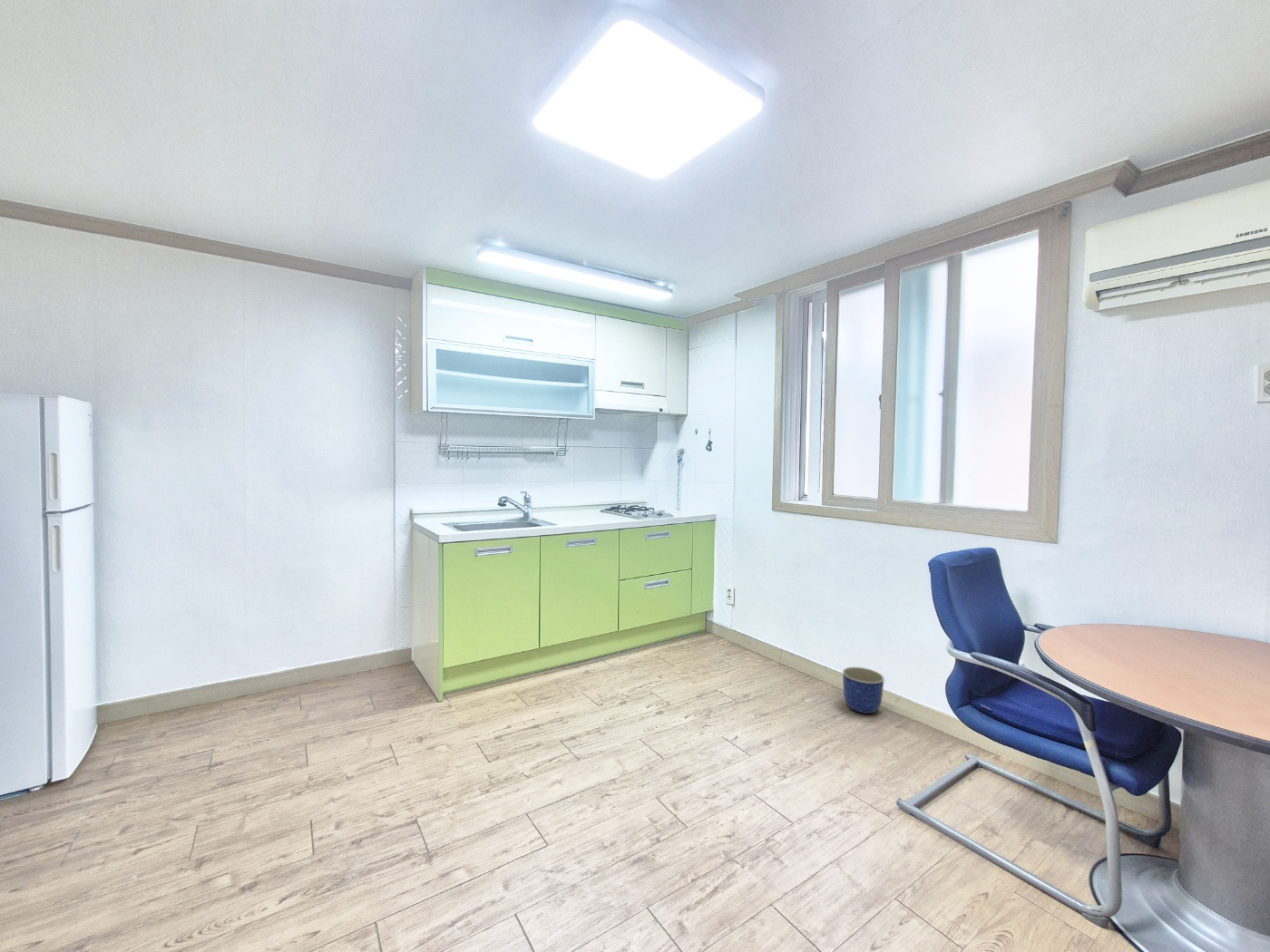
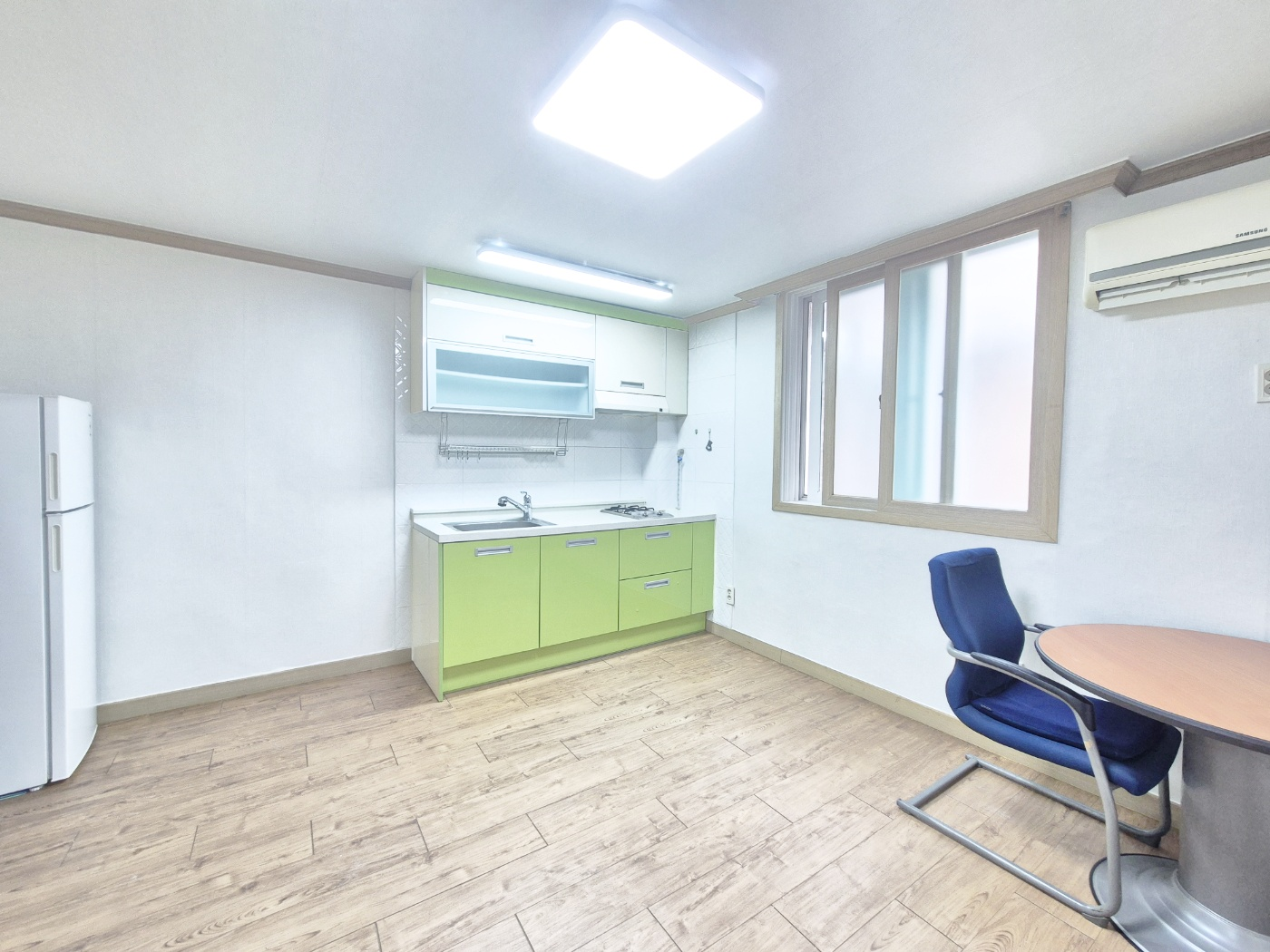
- planter (862, 691)
